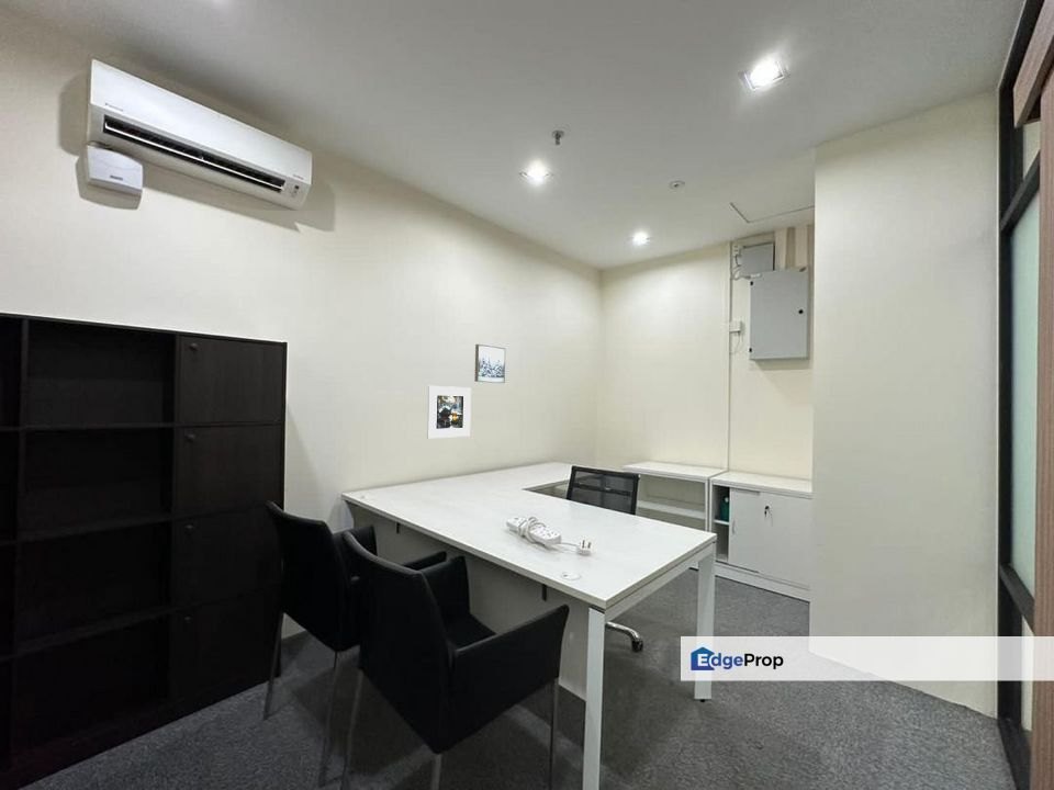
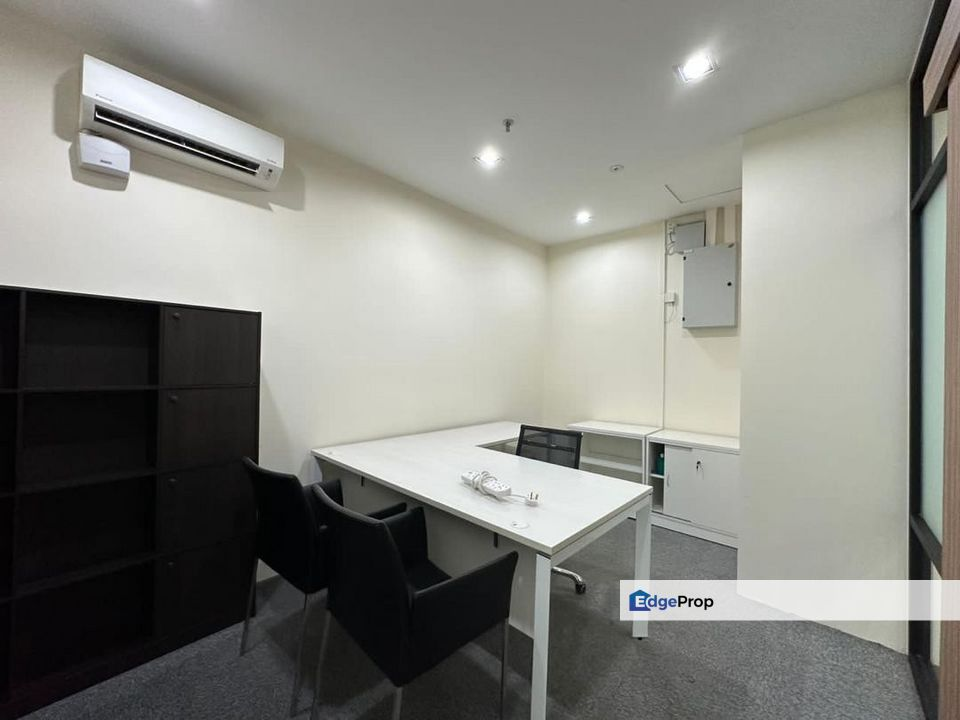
- wall art (490, 364)
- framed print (449, 411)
